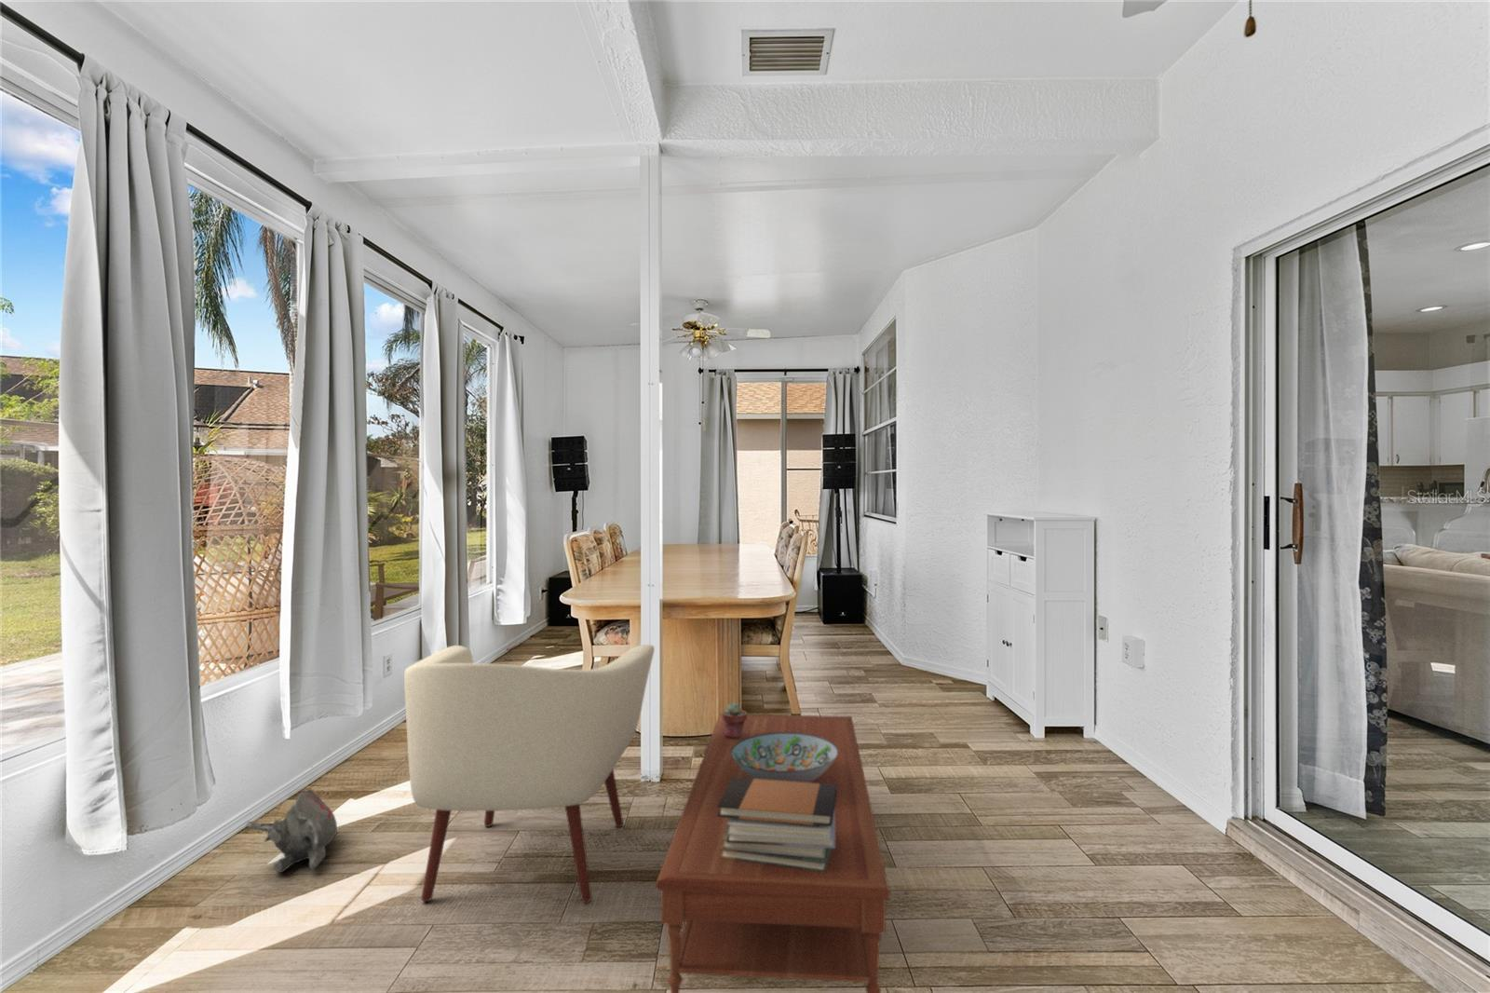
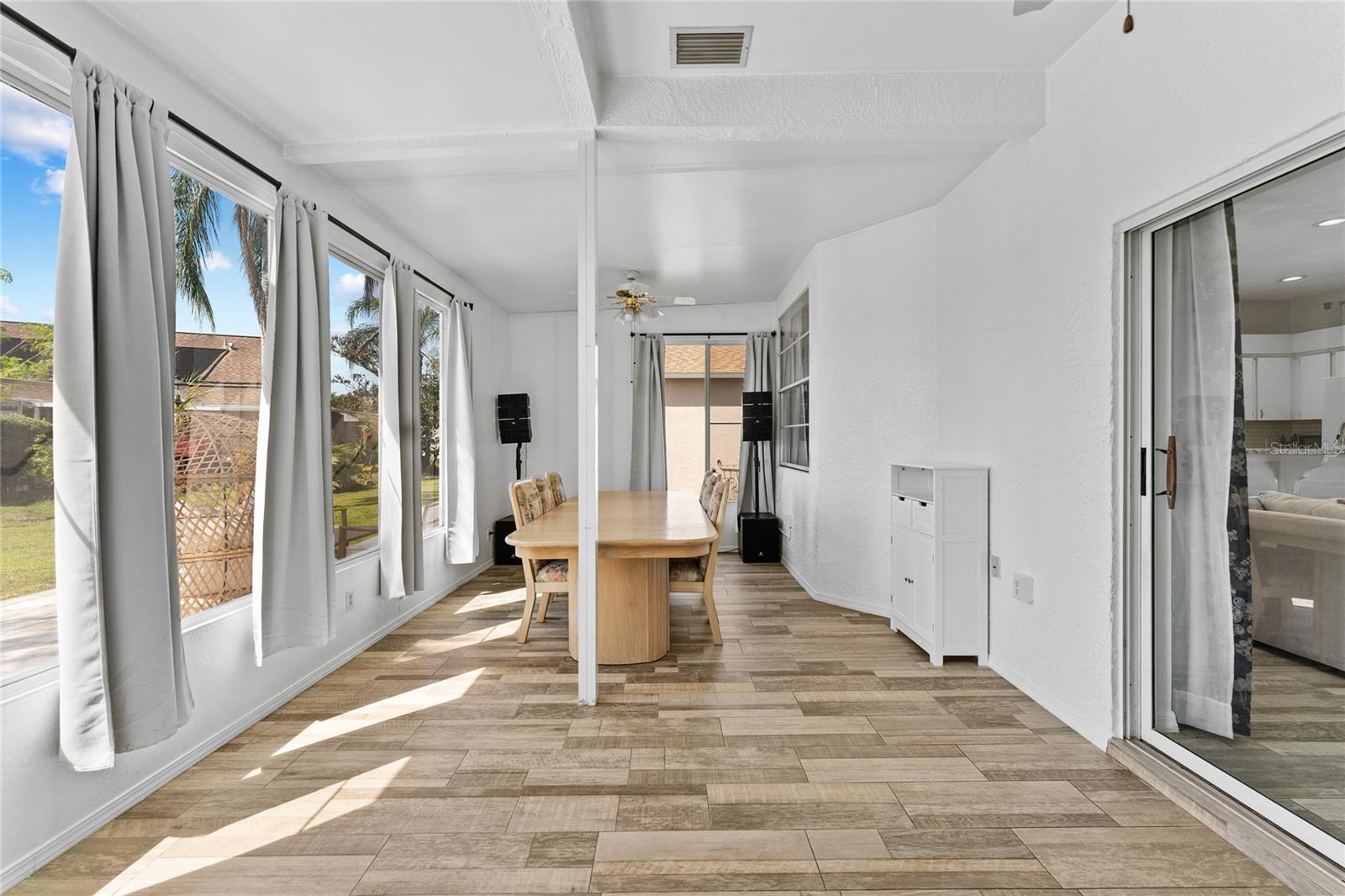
- decorative bowl (784, 765)
- book stack (780, 821)
- potted succulent (732, 719)
- coffee table (777, 866)
- plush toy (309, 826)
- armchair (525, 754)
